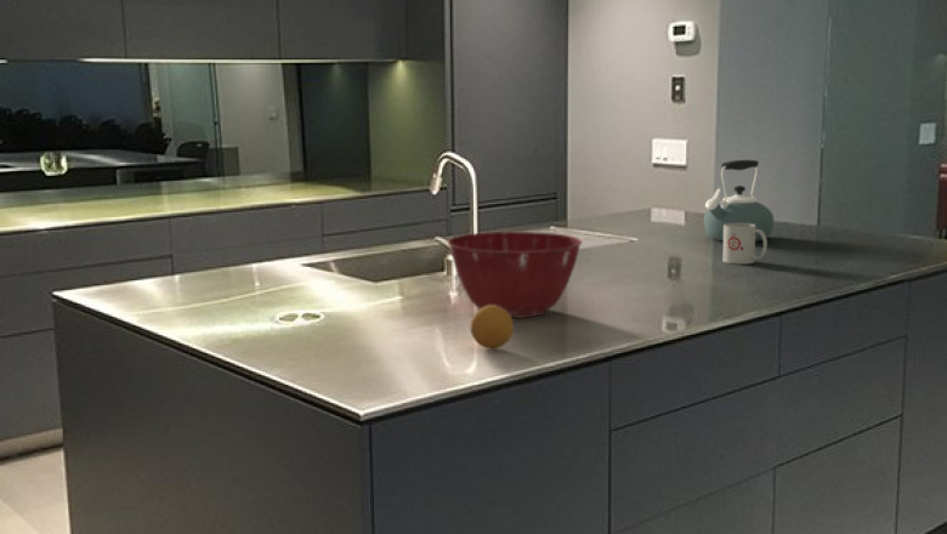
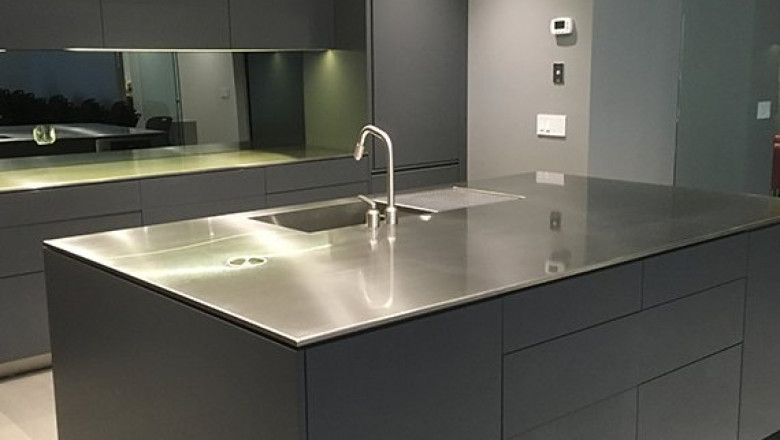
- mug (744, 243)
- mixing bowl (515, 275)
- kettle (735, 199)
- fruit (492, 326)
